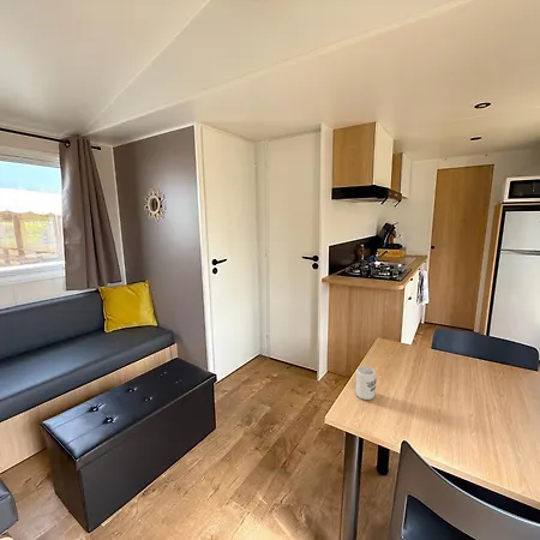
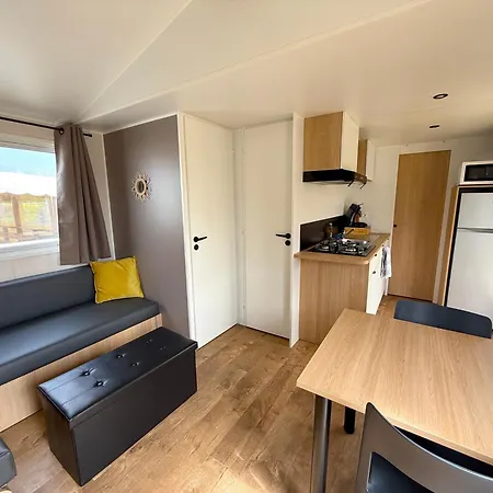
- cup (365, 383)
